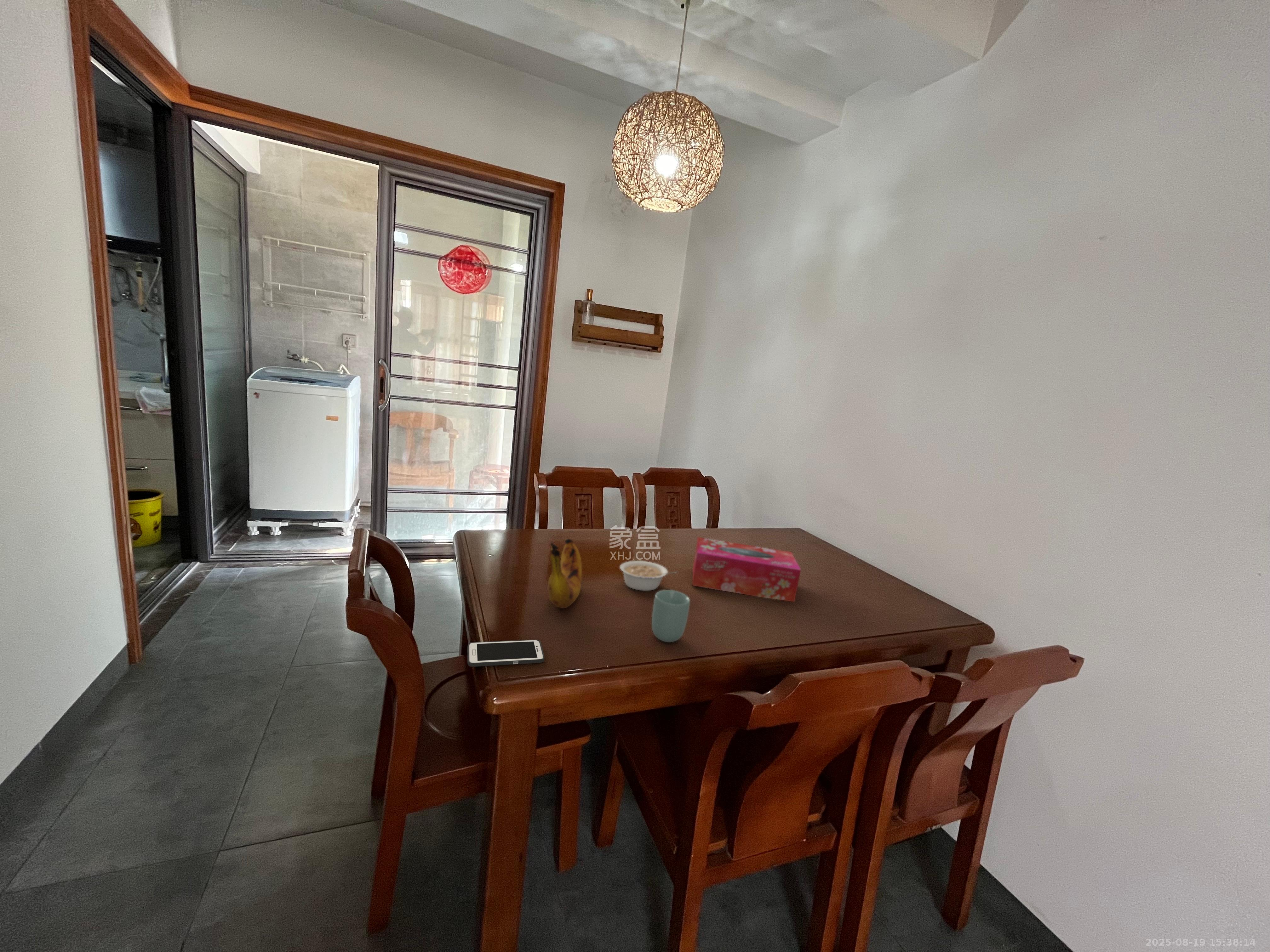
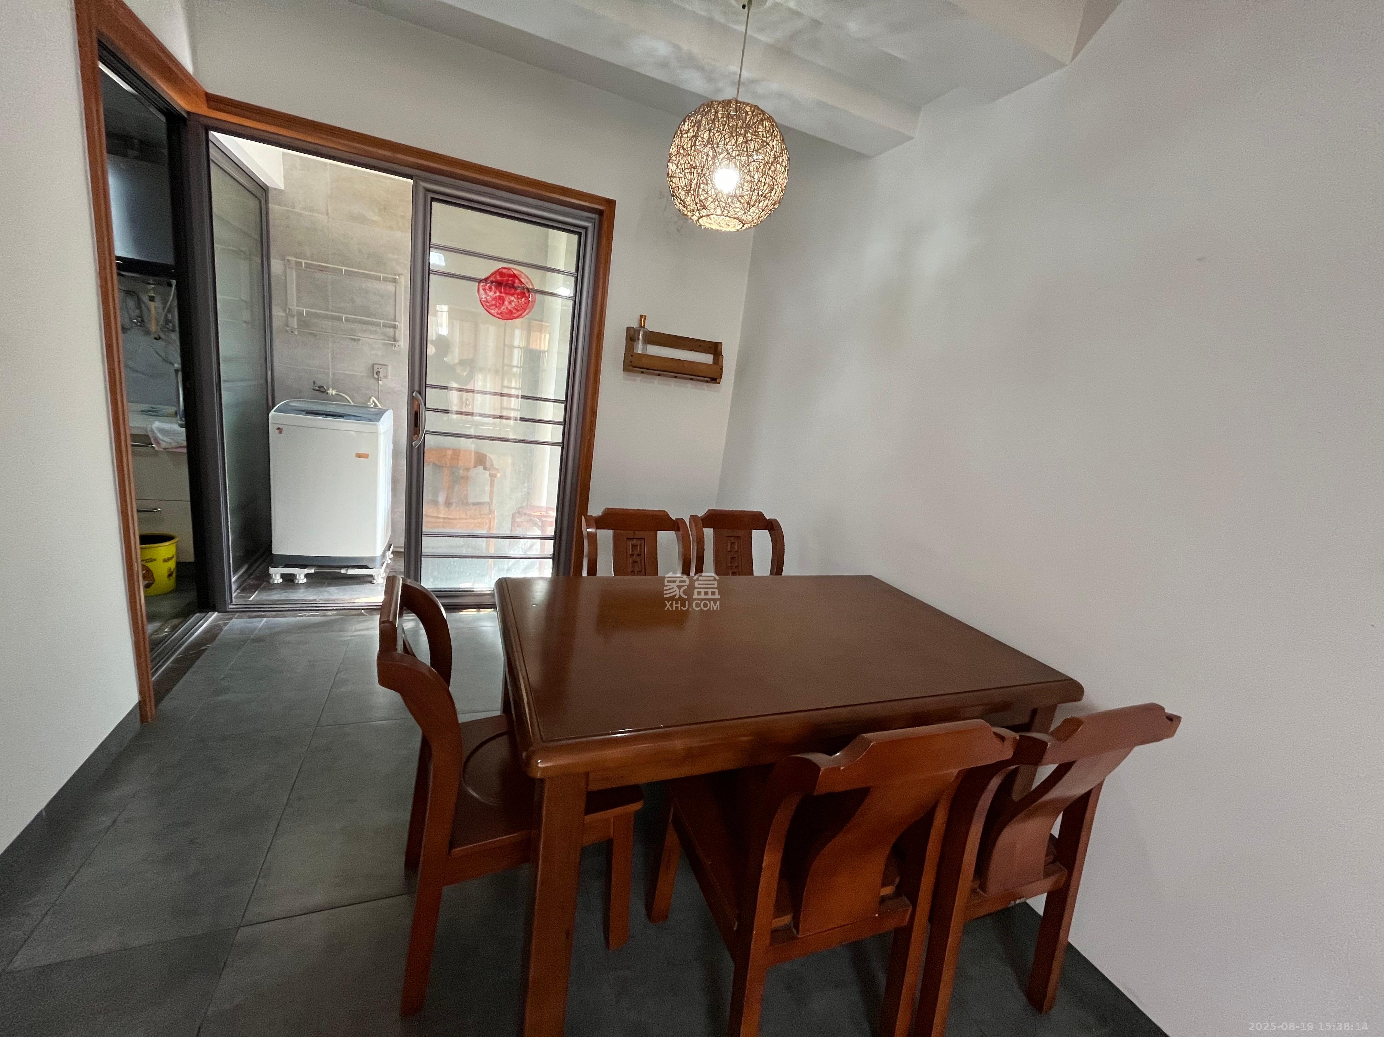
- cell phone (506, 653)
- cup (669, 617)
- banana (565, 561)
- tissue box (743, 568)
- legume (645, 575)
